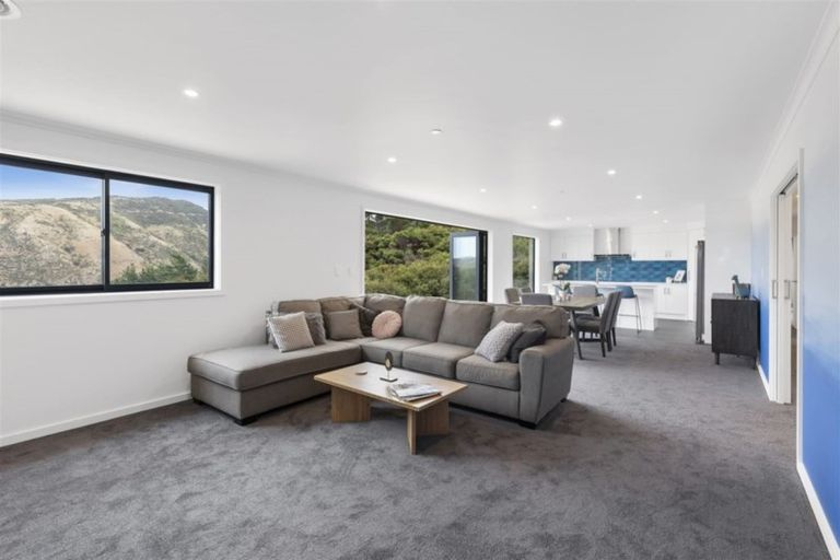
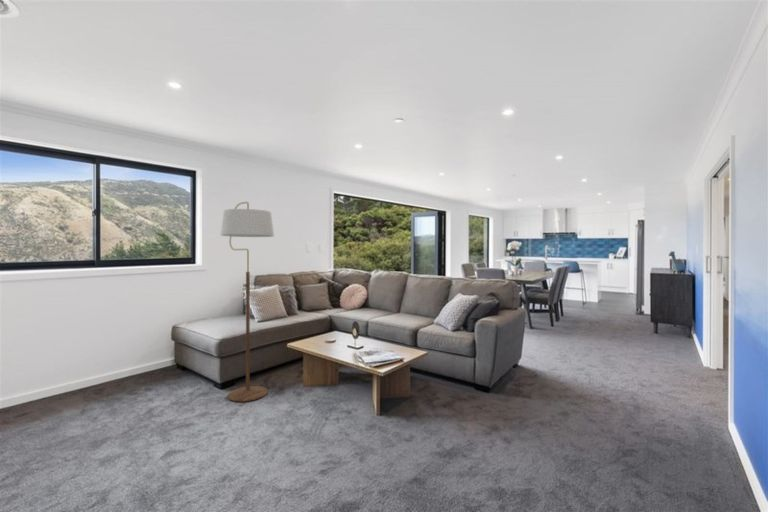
+ floor lamp (246, 297)
